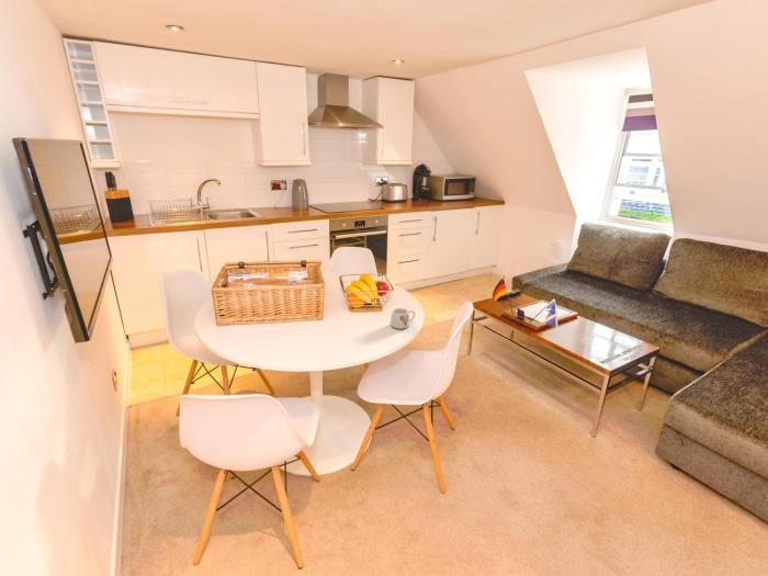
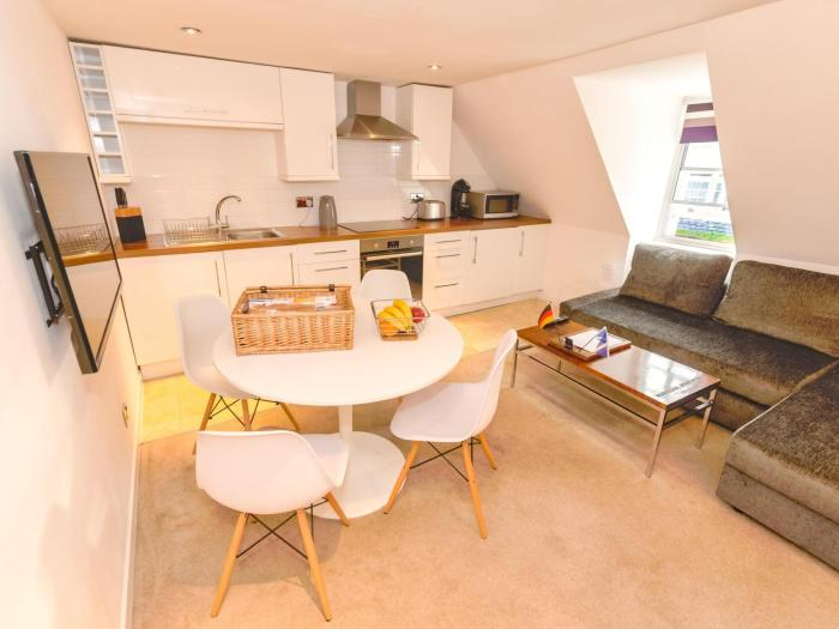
- mug (403, 317)
